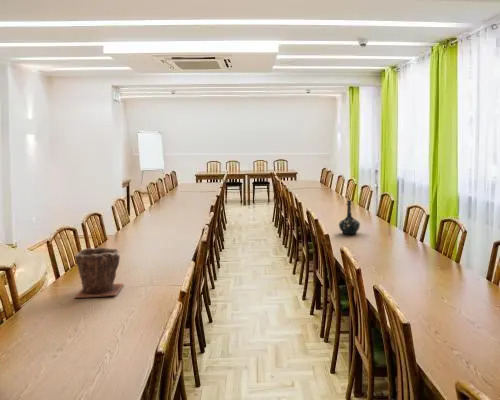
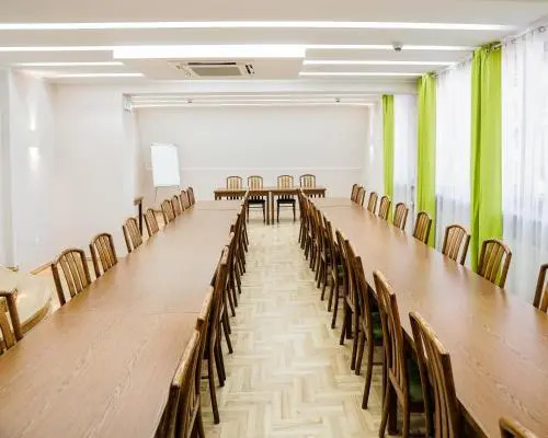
- plant pot (99, 270)
- bottle (349, 216)
